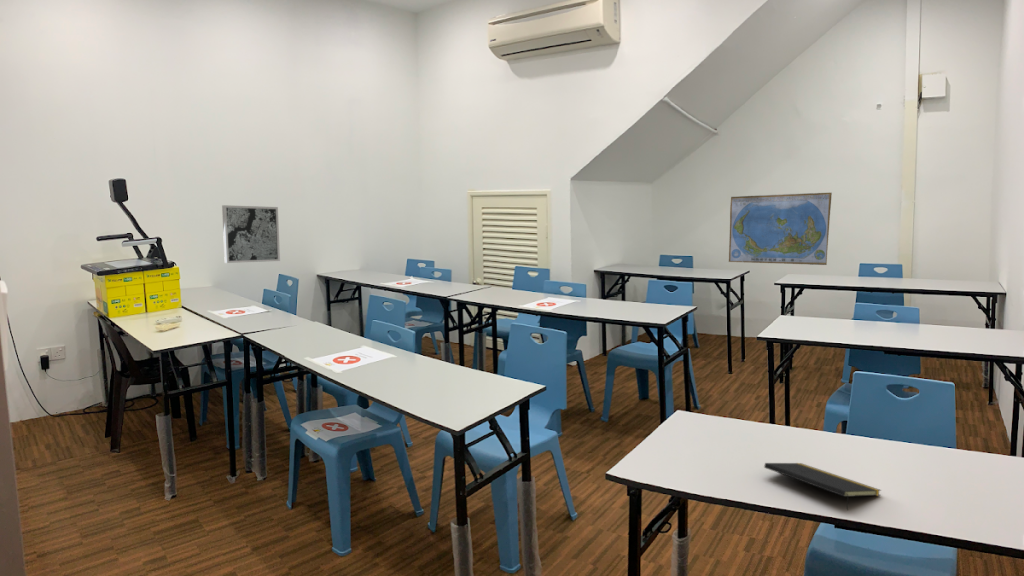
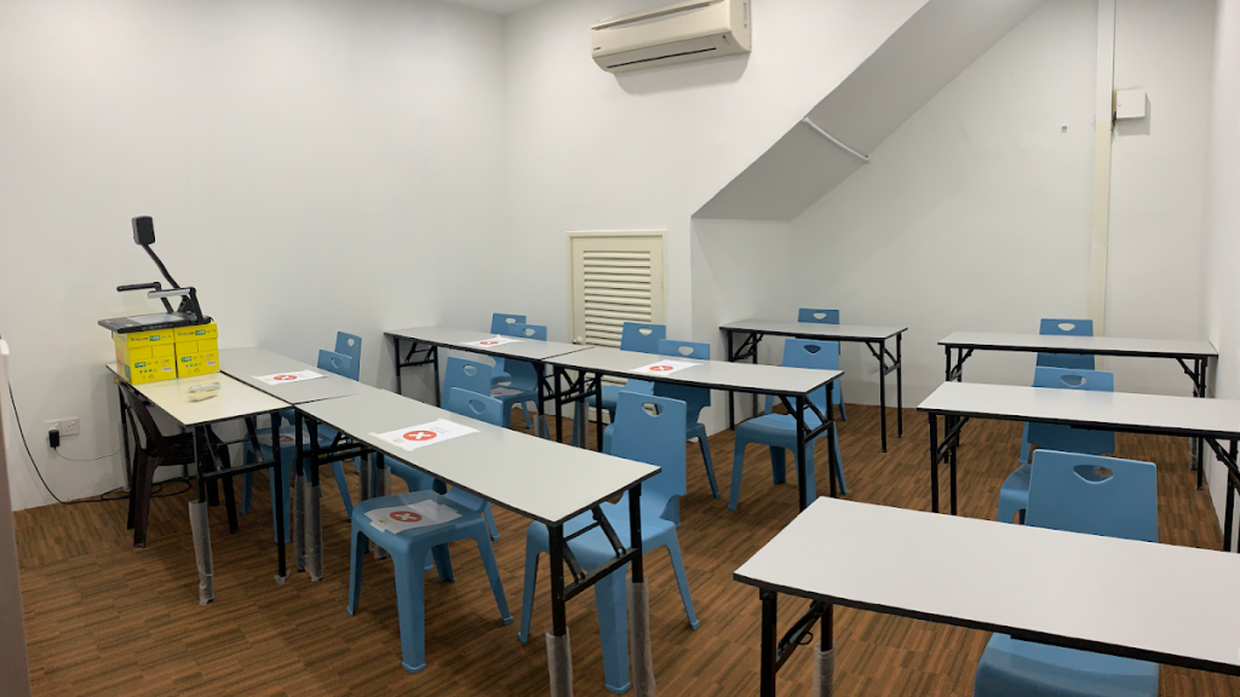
- notepad (820, 478)
- world map (777, 229)
- wall art (252, 234)
